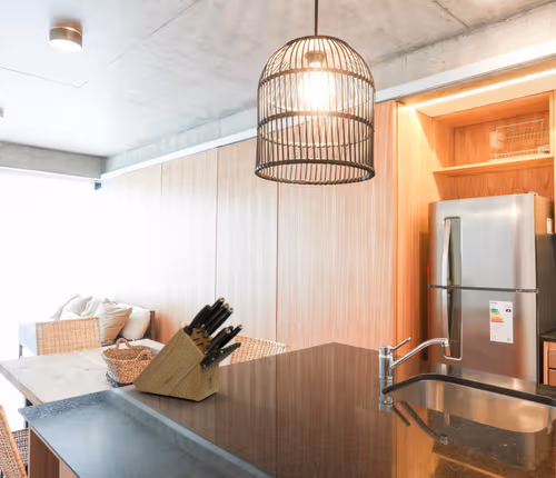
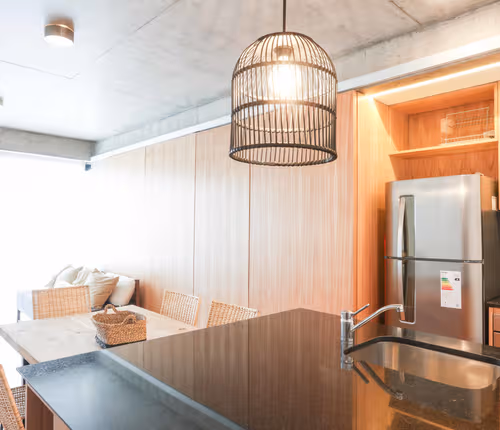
- knife block (188, 345)
